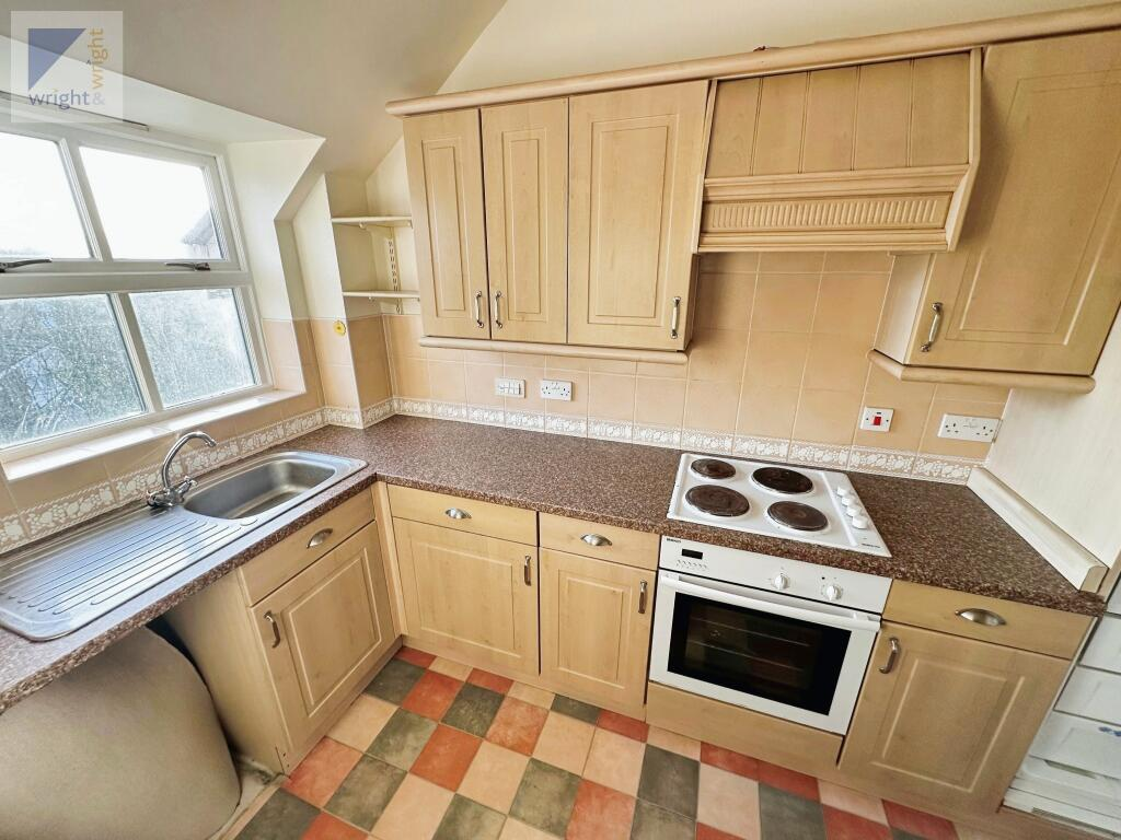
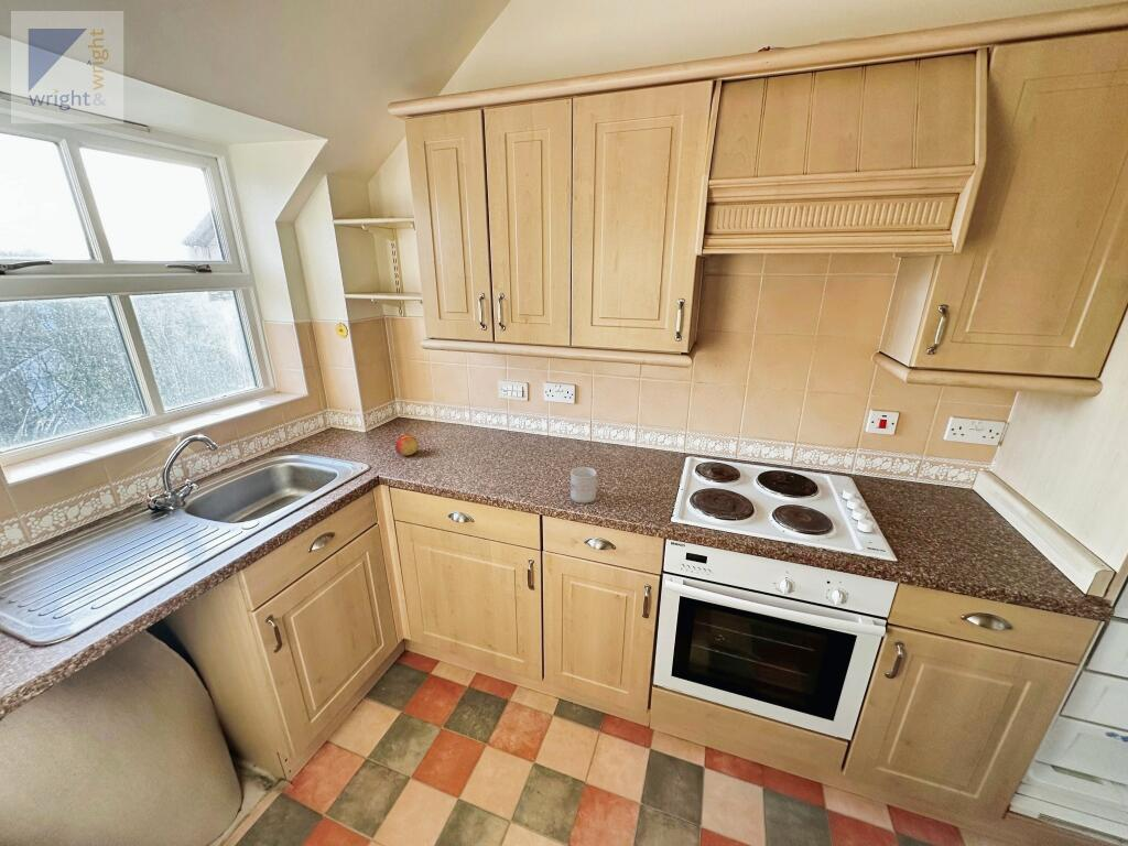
+ fruit (406, 444)
+ mug (583, 481)
